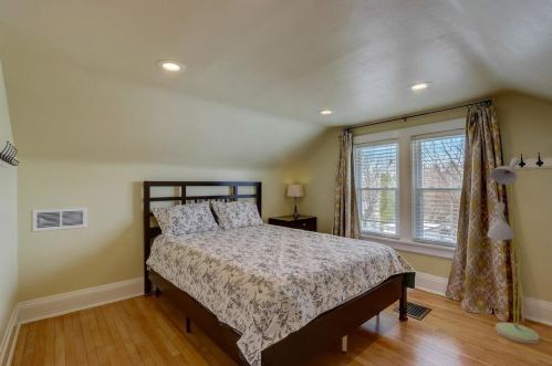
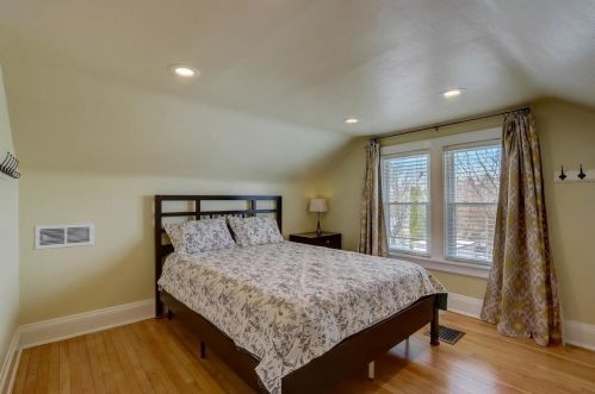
- floor lamp (512, 247)
